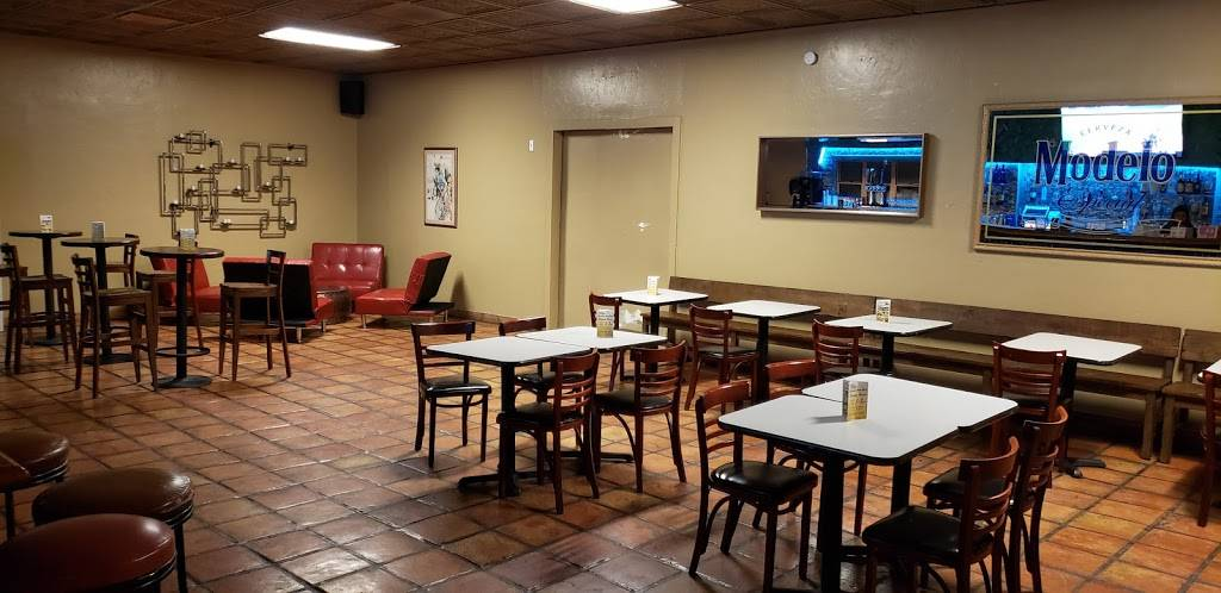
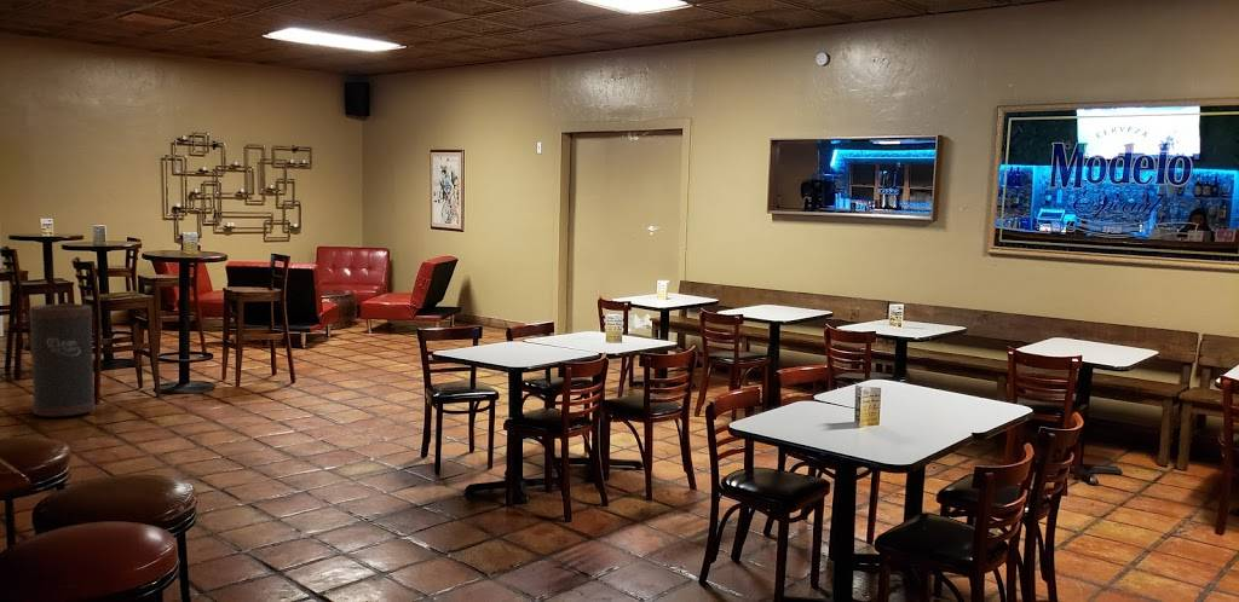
+ trash can (62, 359)
